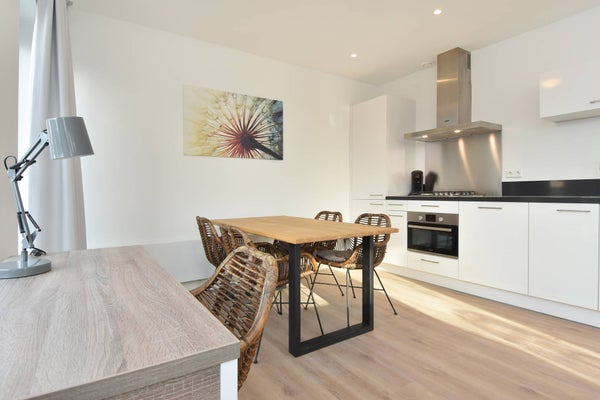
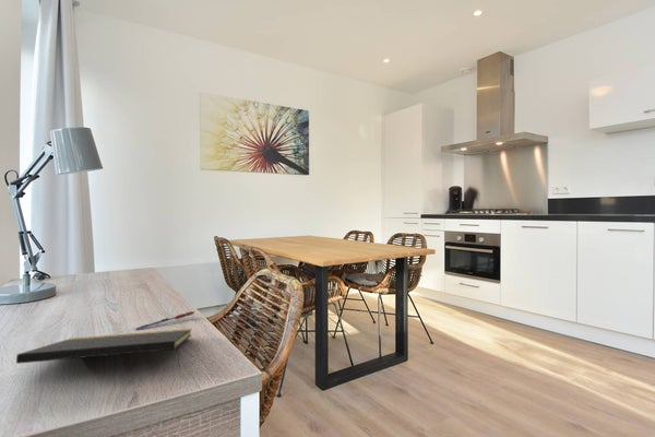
+ pen (166, 319)
+ notepad (118, 343)
